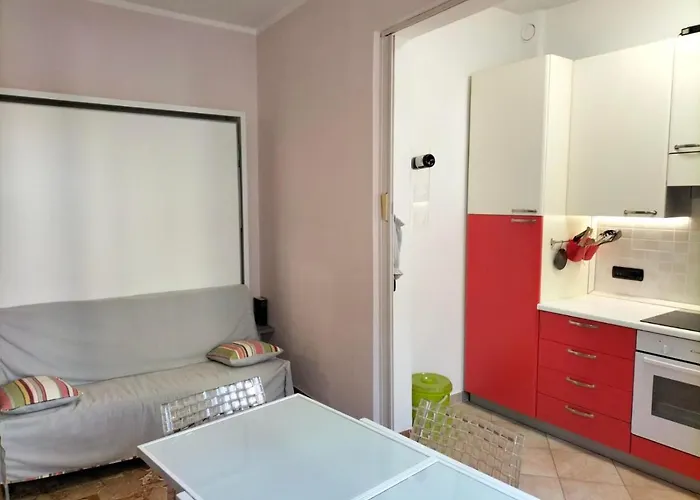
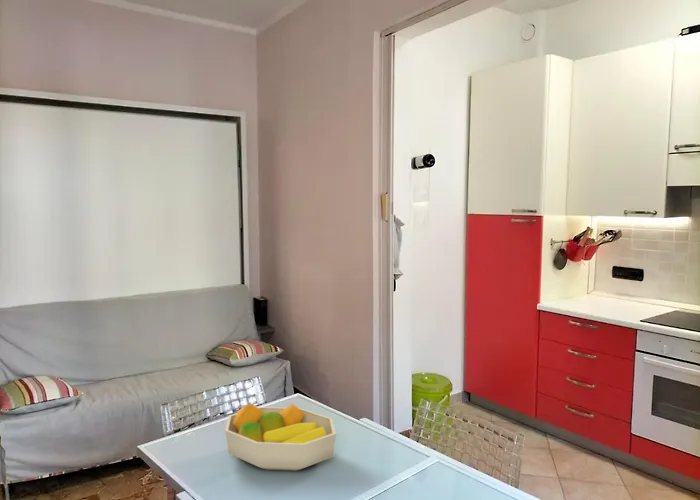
+ fruit bowl (280, 432)
